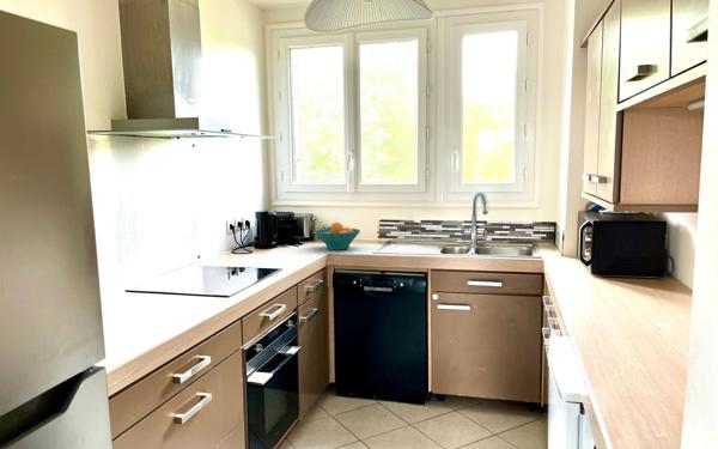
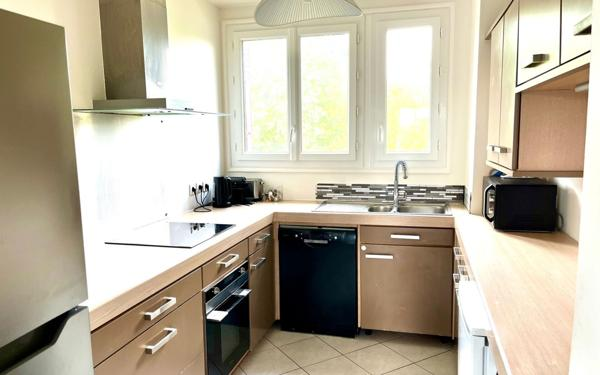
- fruit bowl (337, 235)
